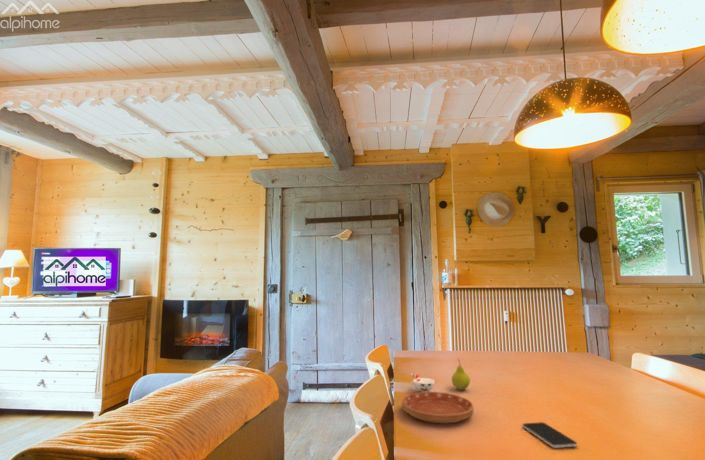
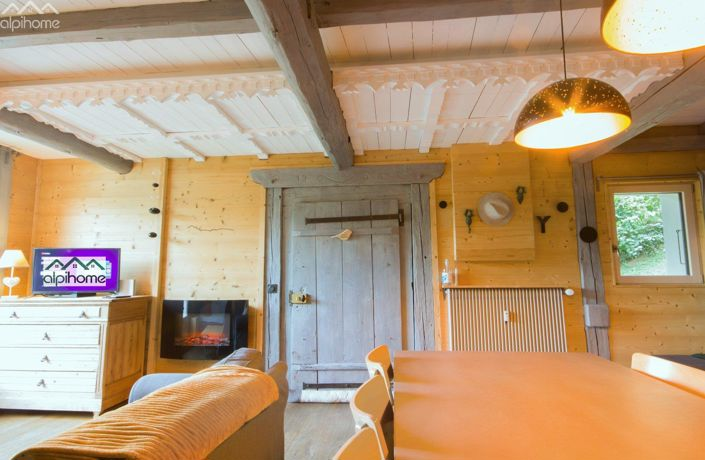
- smartphone (548, 434)
- fruit (460, 373)
- cup (422, 383)
- saucer (437, 407)
